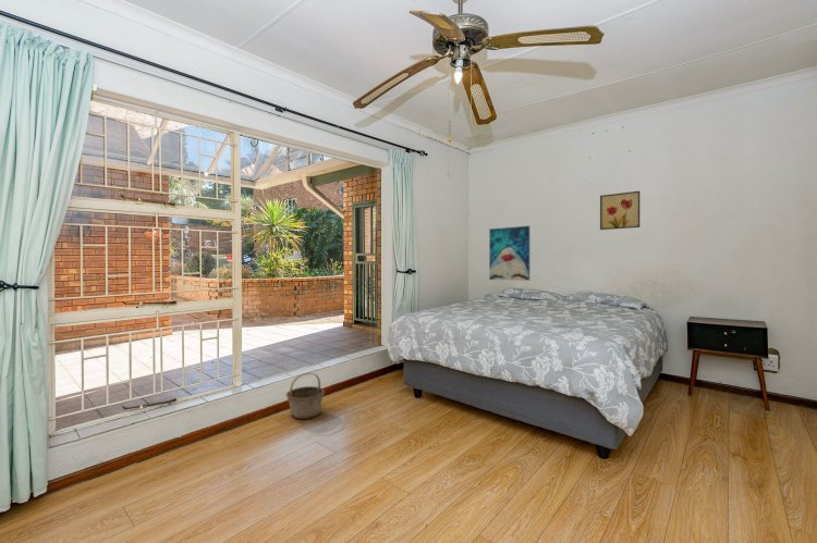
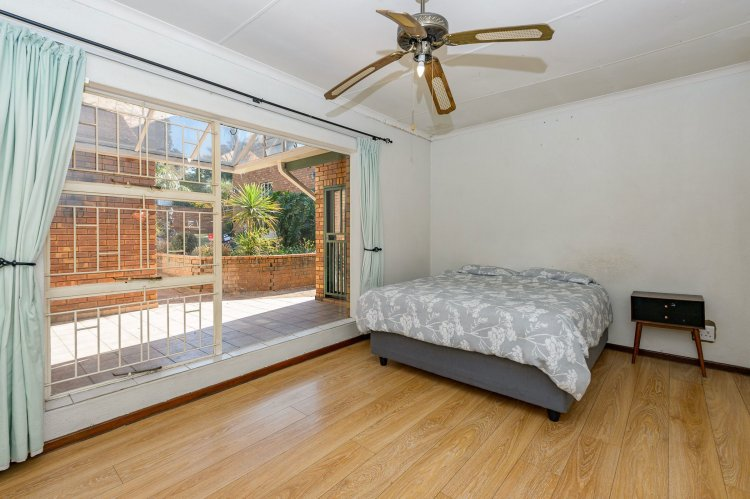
- basket (305, 393)
- wall art (619, 211)
- wall art (509, 254)
